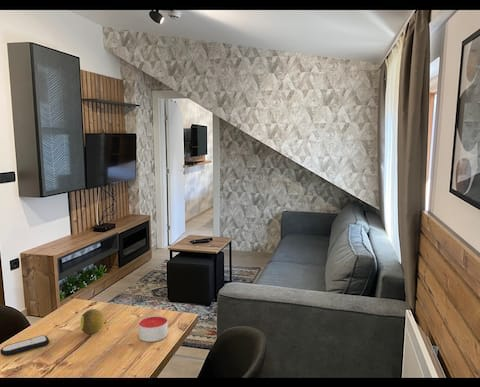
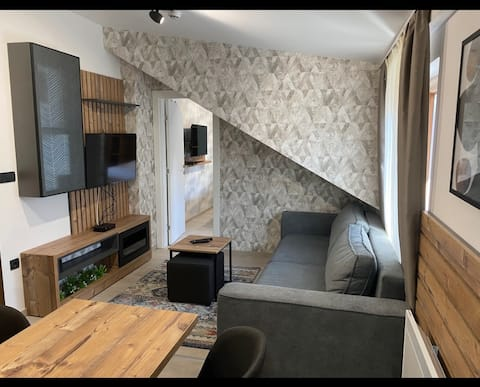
- candle (153, 327)
- fruit (91, 321)
- remote control (25, 345)
